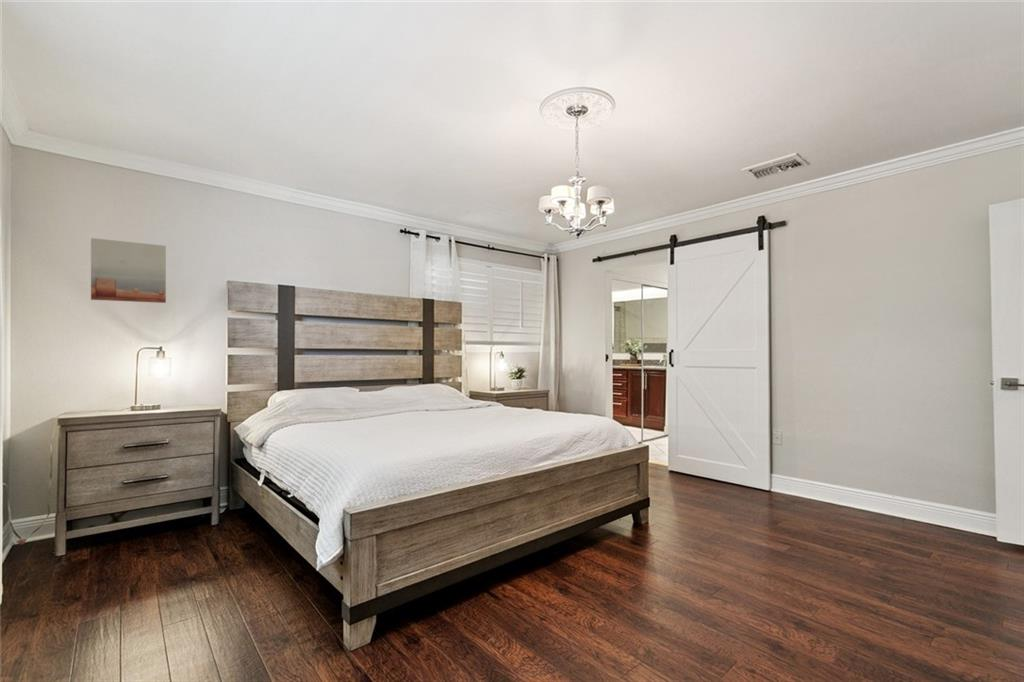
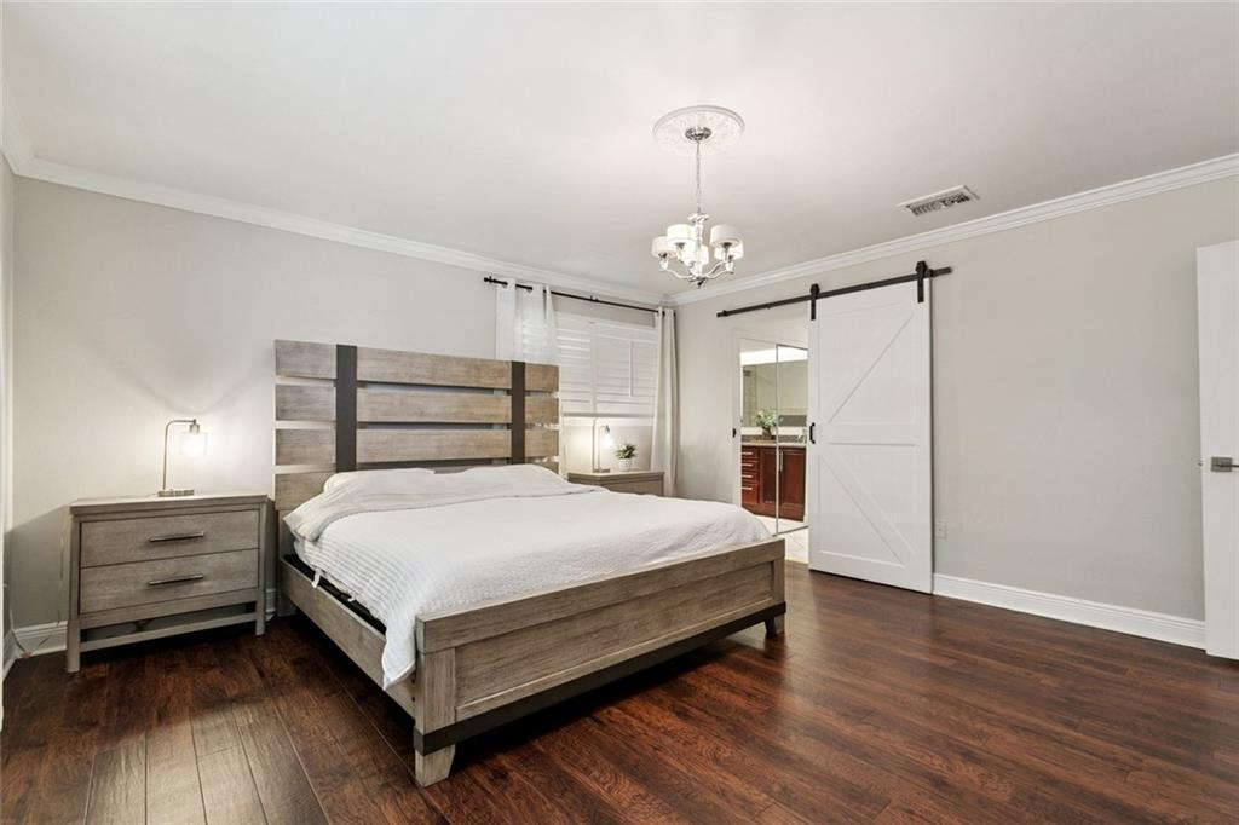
- wall art (129, 271)
